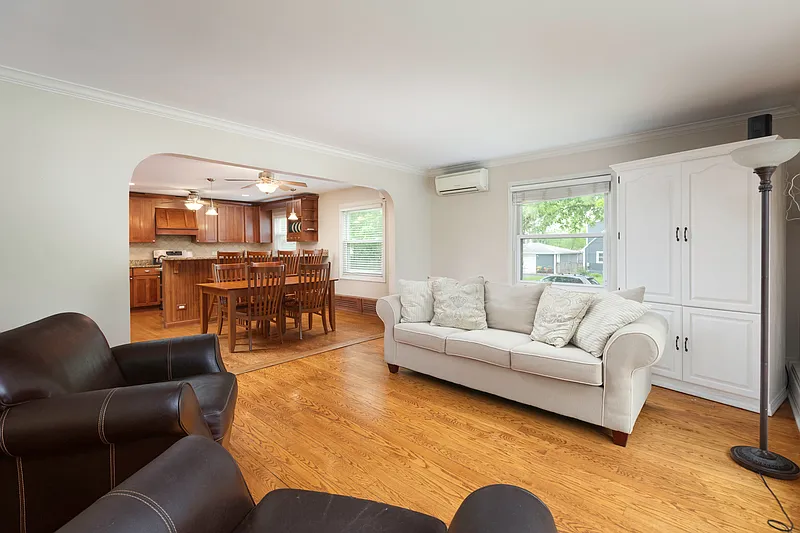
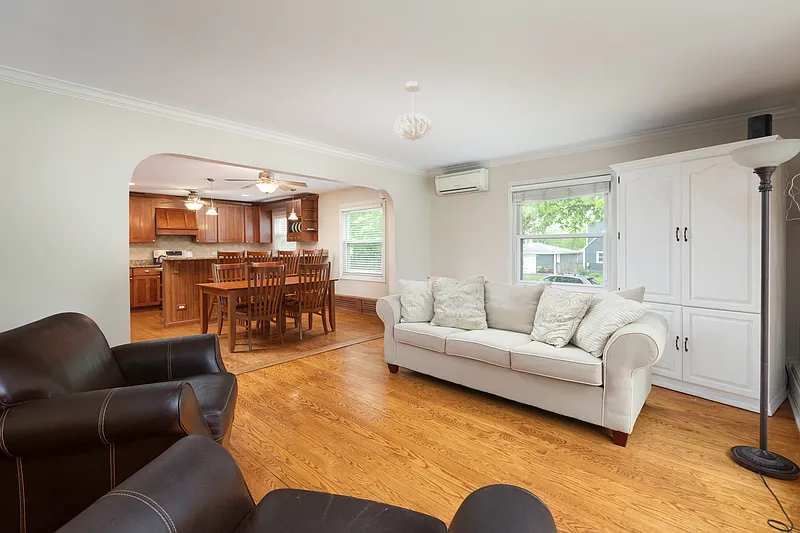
+ pendant light (412, 111)
